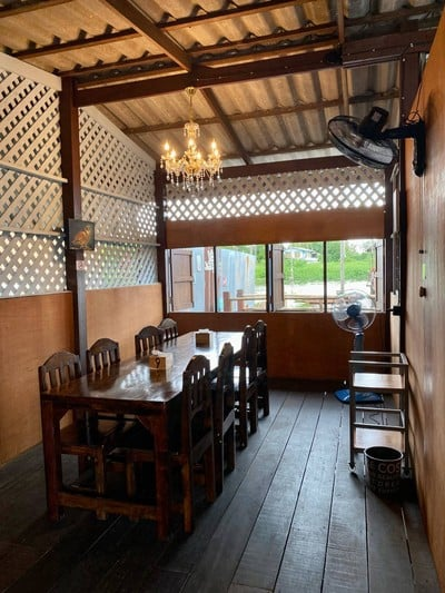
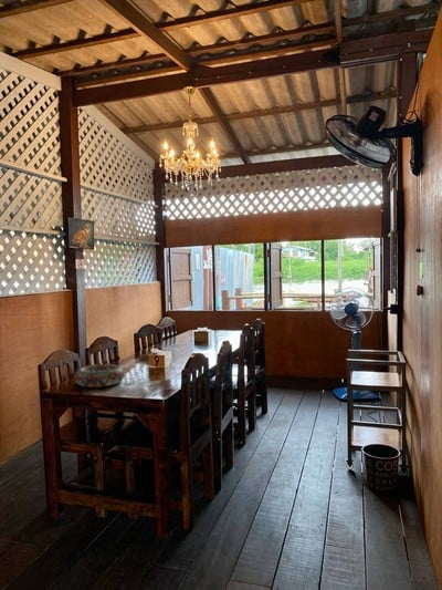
+ decorative bowl (99, 375)
